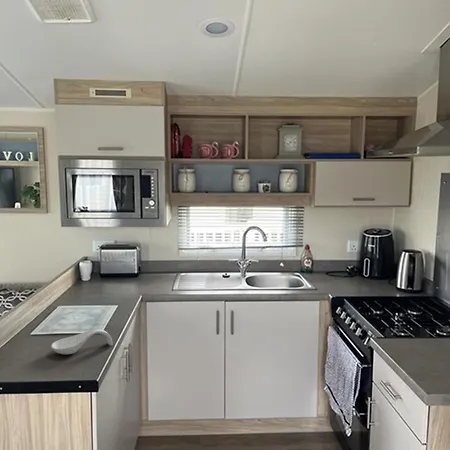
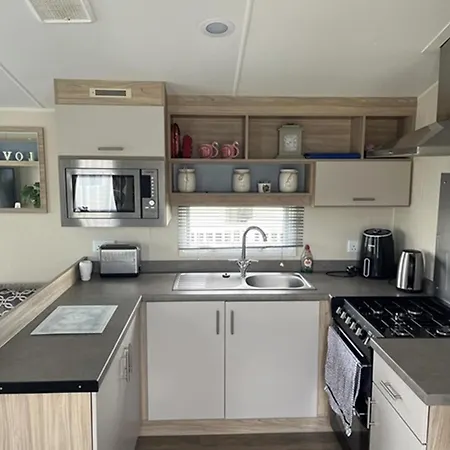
- spoon rest (82, 340)
